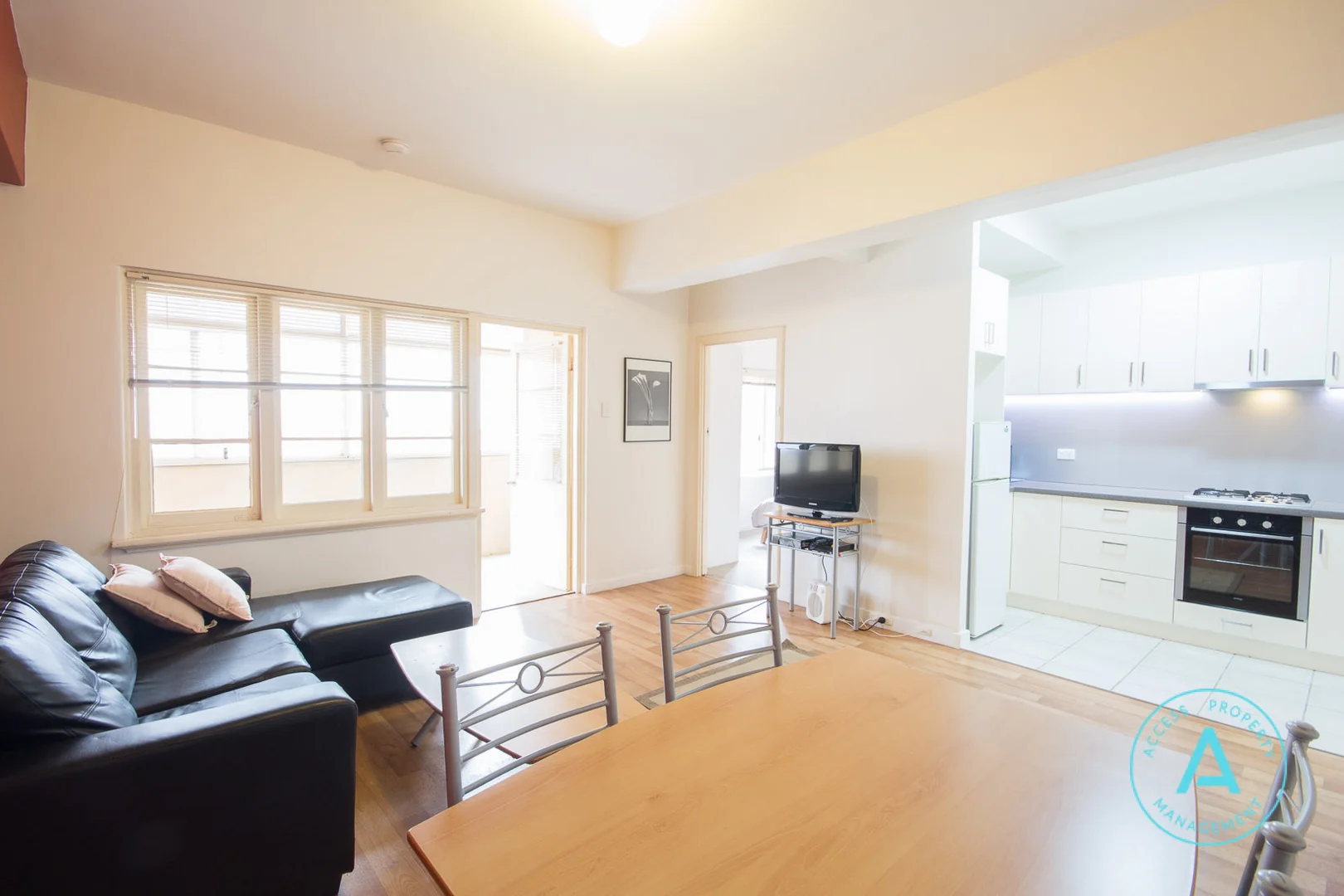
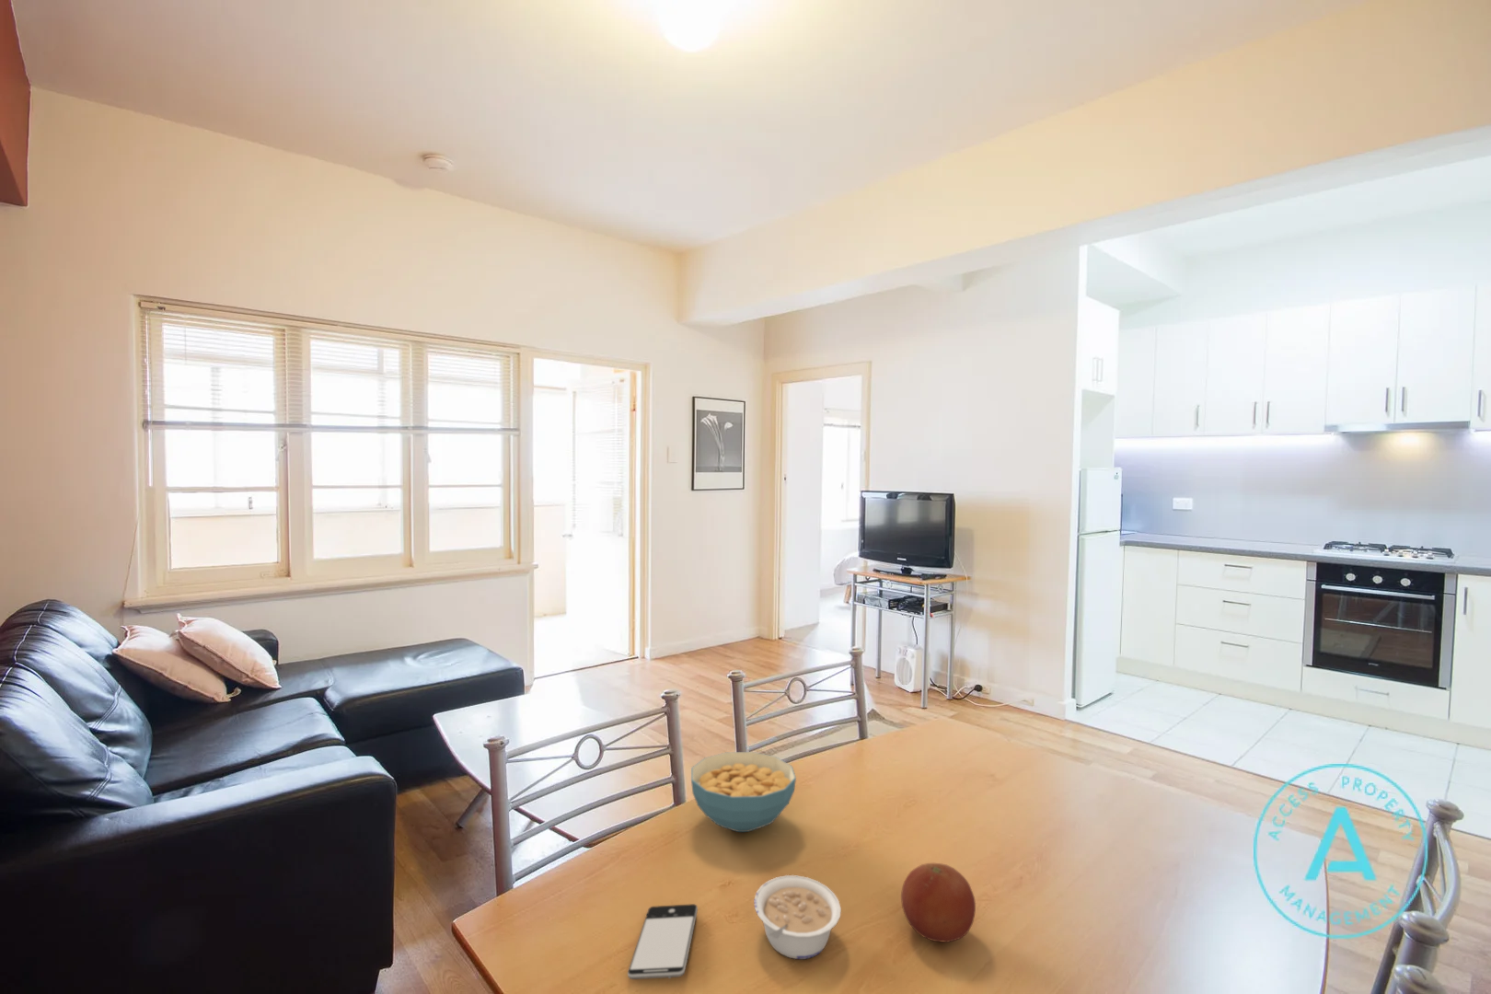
+ fruit (937, 900)
+ legume (797, 919)
+ cereal bowl (742, 798)
+ smartphone (665, 939)
